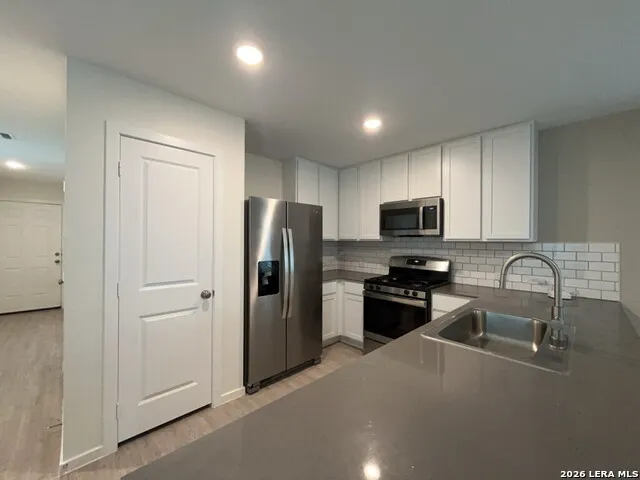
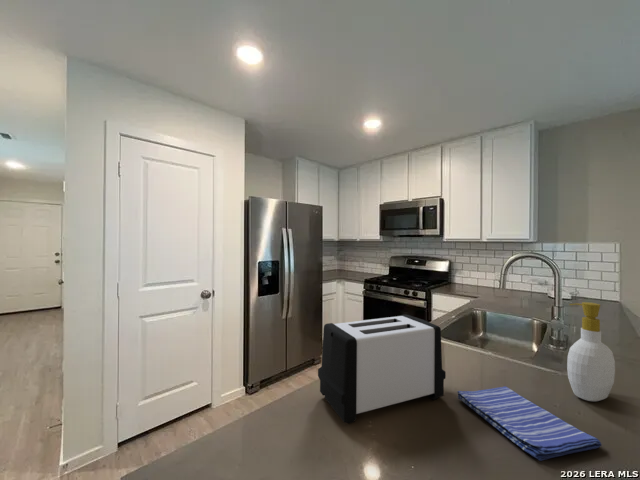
+ soap bottle (588, 349)
+ toaster (382, 360)
+ dish towel (519, 414)
